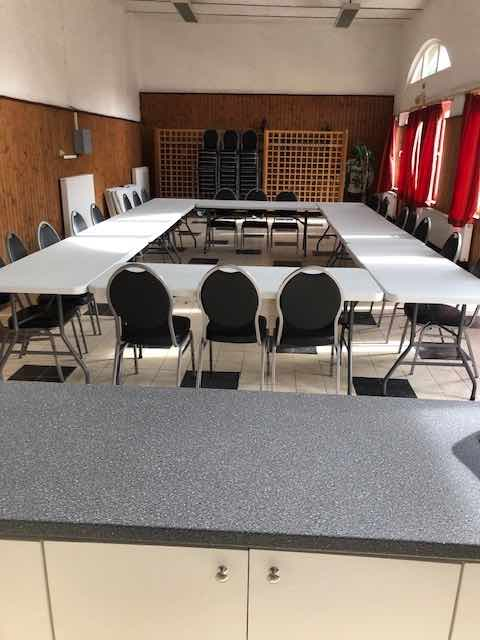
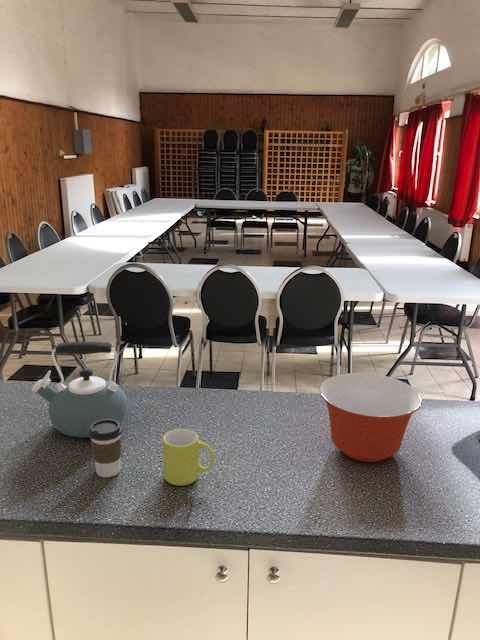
+ mug (189, 458)
+ kettle (79, 384)
+ coffee cup (106, 448)
+ mixing bowl (367, 421)
